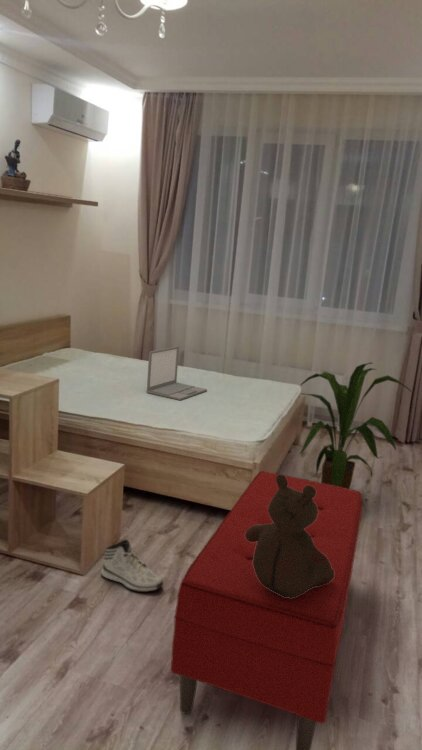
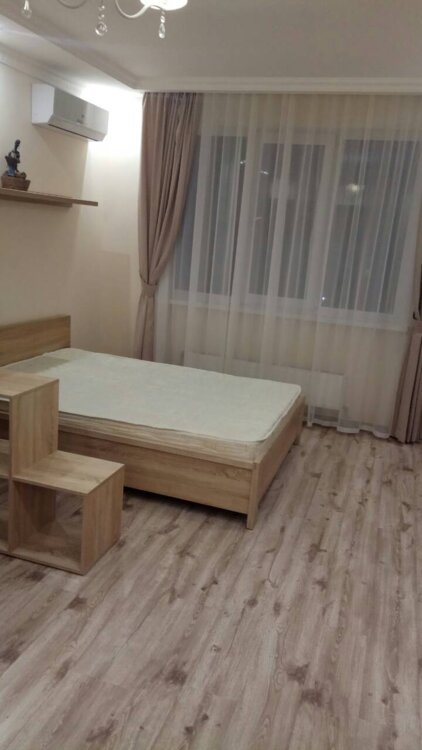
- teddy bear (297, 530)
- sneaker (132, 564)
- house plant (346, 428)
- laptop (176, 372)
- bench (277, 593)
